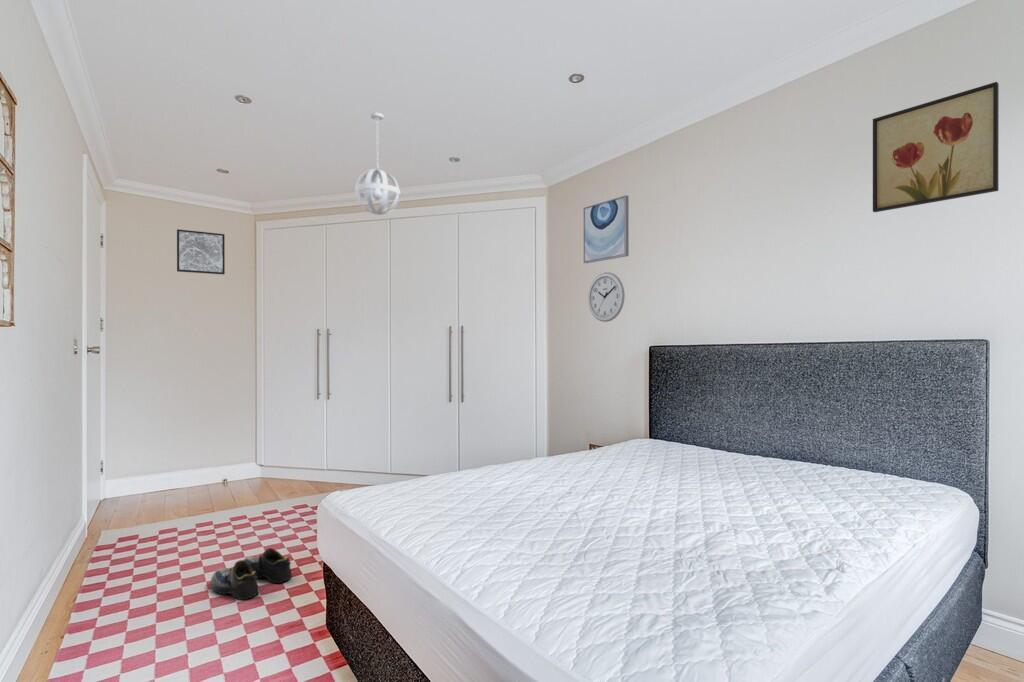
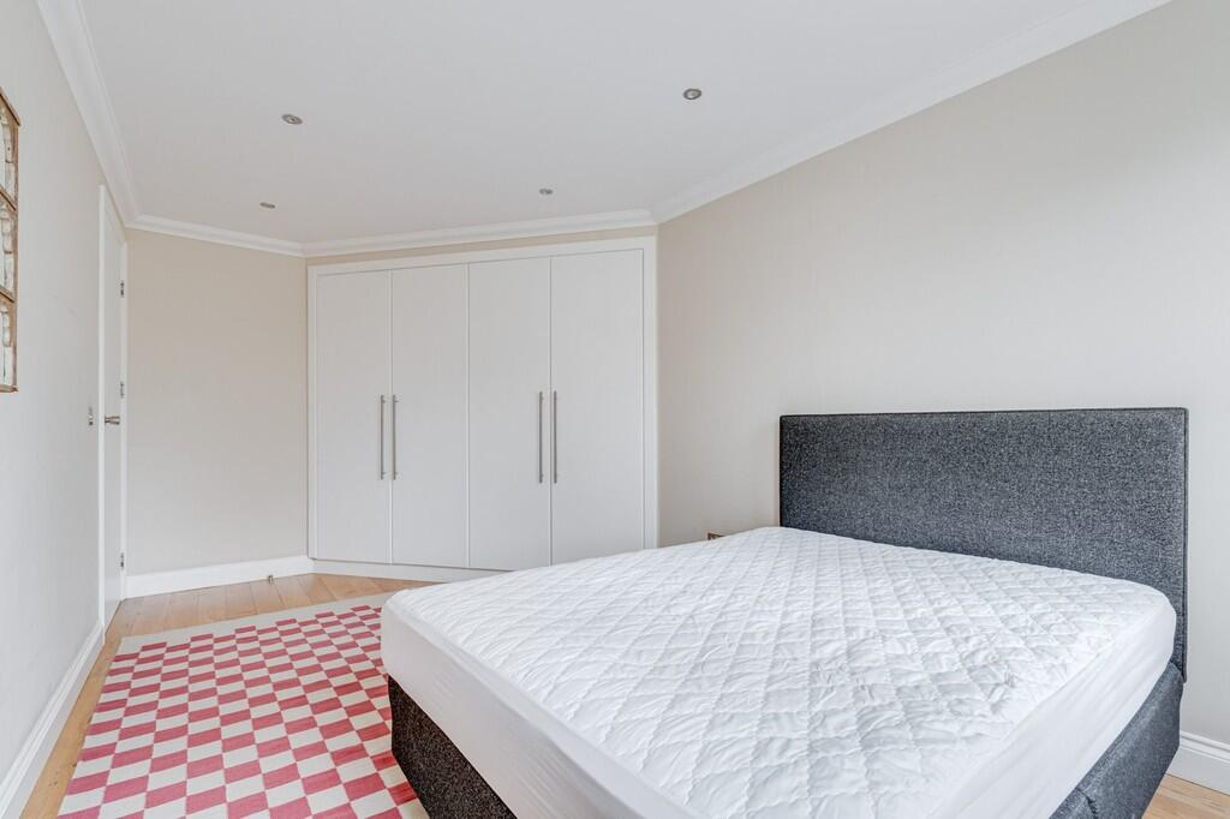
- wall art (604, 230)
- pendant light (378, 166)
- wall art (931, 152)
- wall art (201, 252)
- wall clock (604, 297)
- shoe (251, 568)
